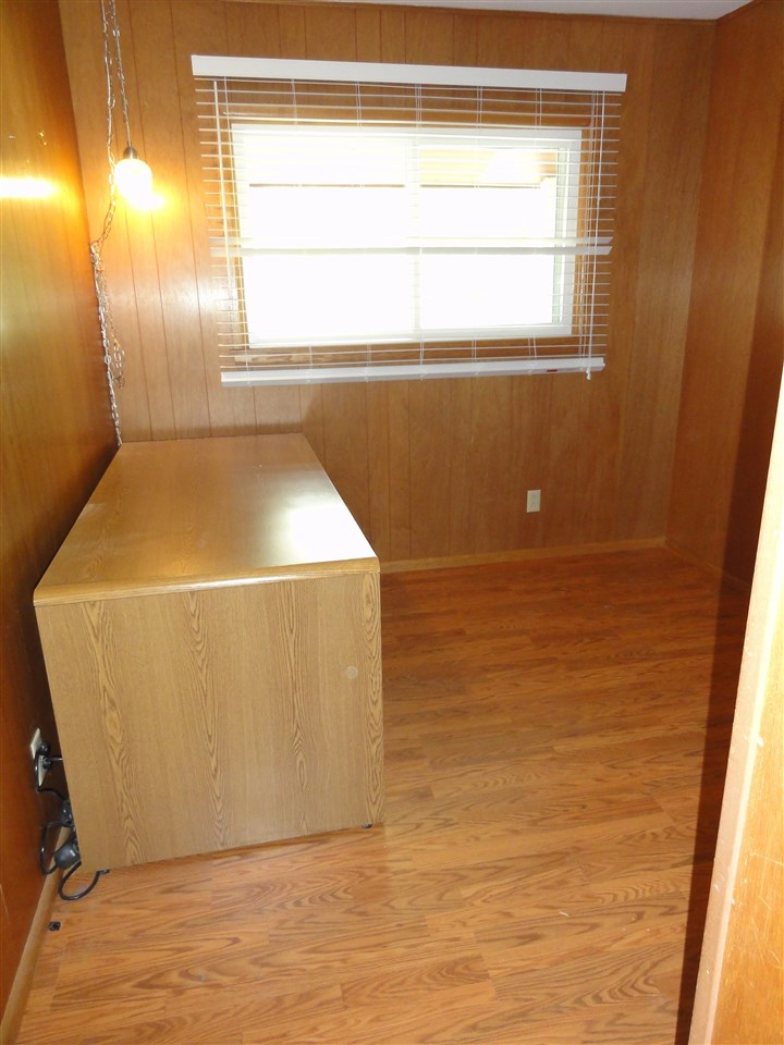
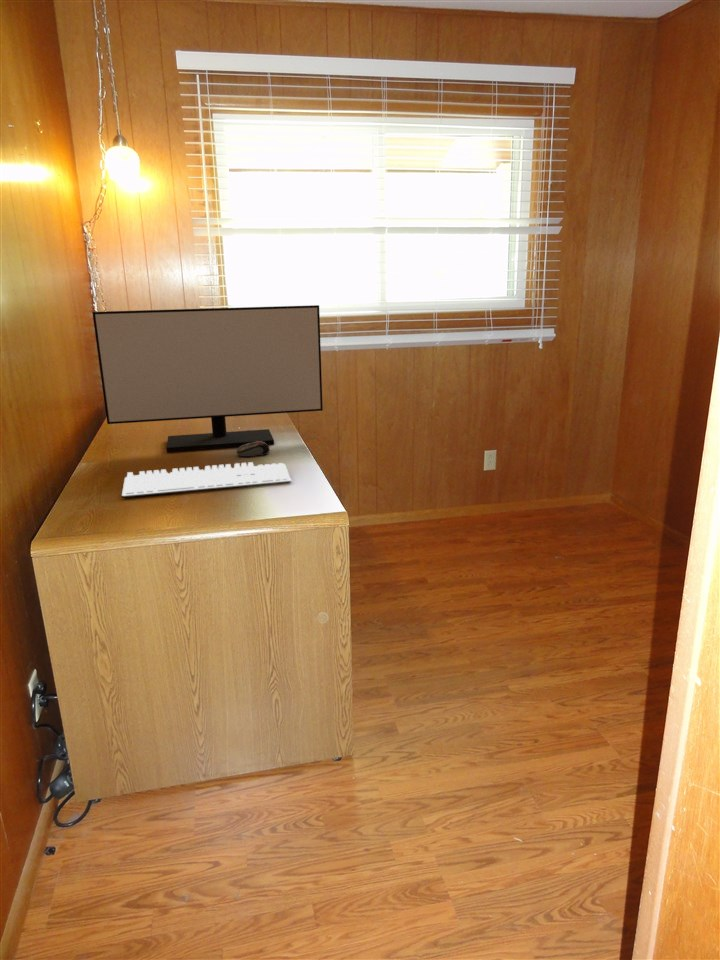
+ monitor (215, 377)
+ keyboard (207, 477)
+ computer mouse (253, 448)
